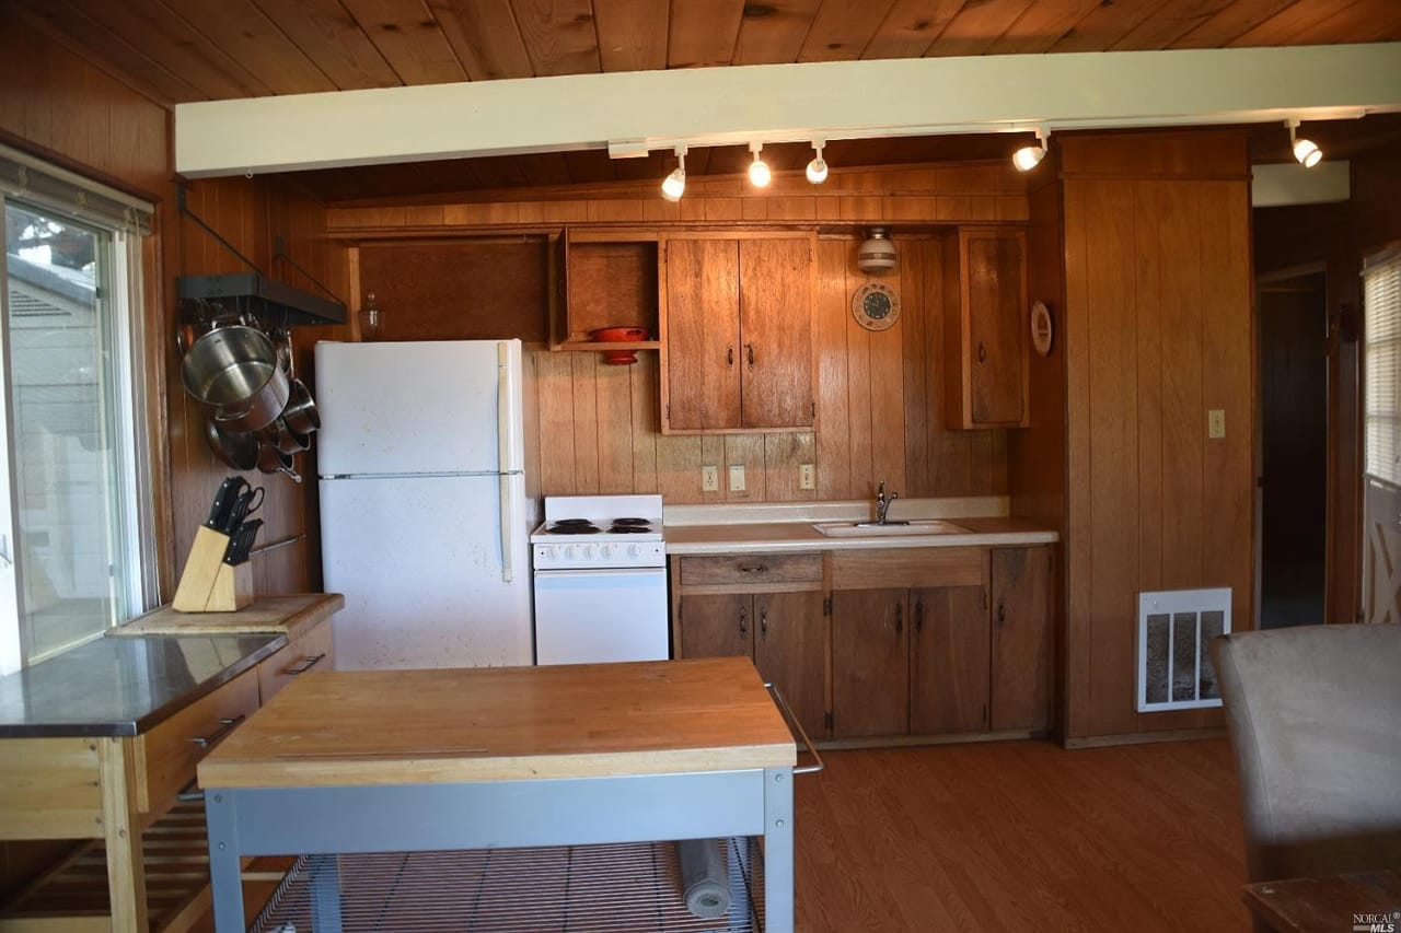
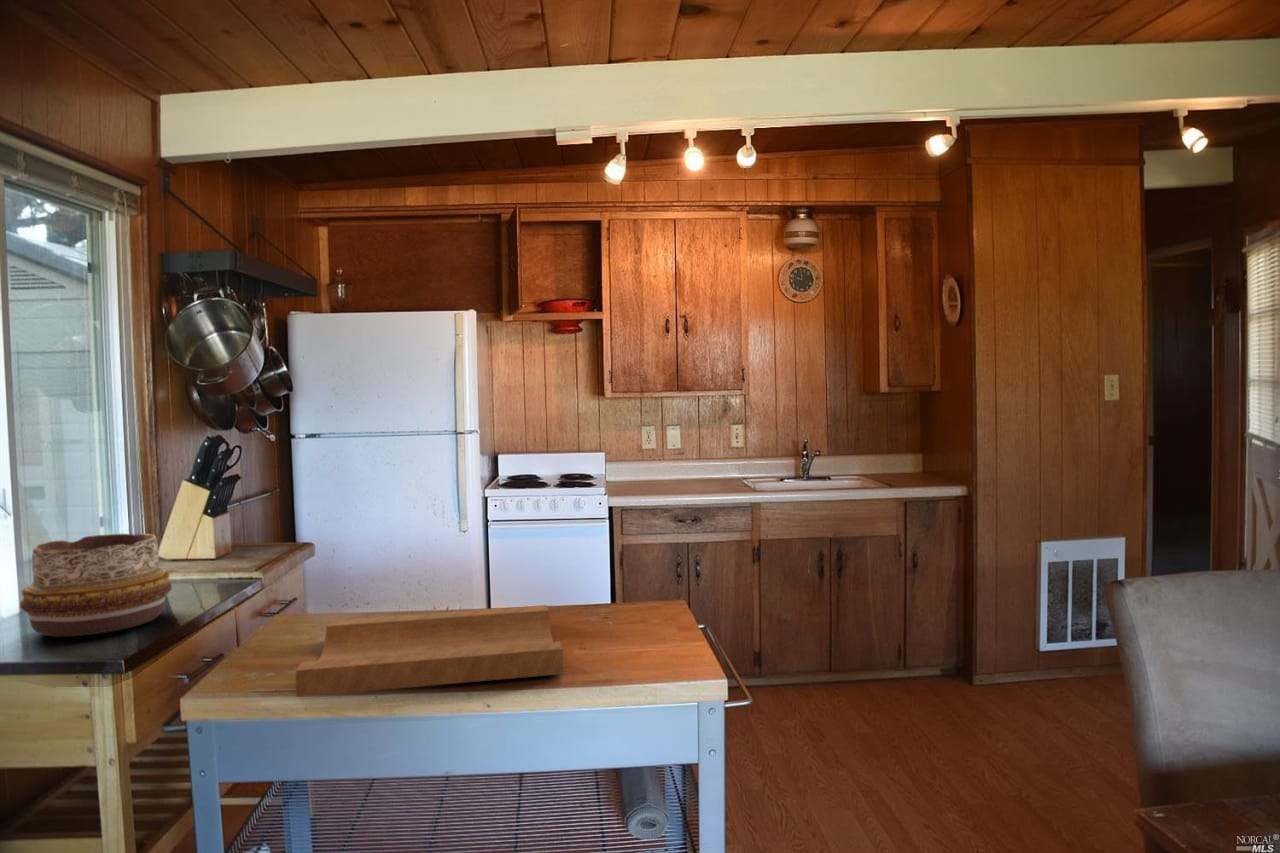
+ decorative bowl (98, 583)
+ cutting board (438, 645)
